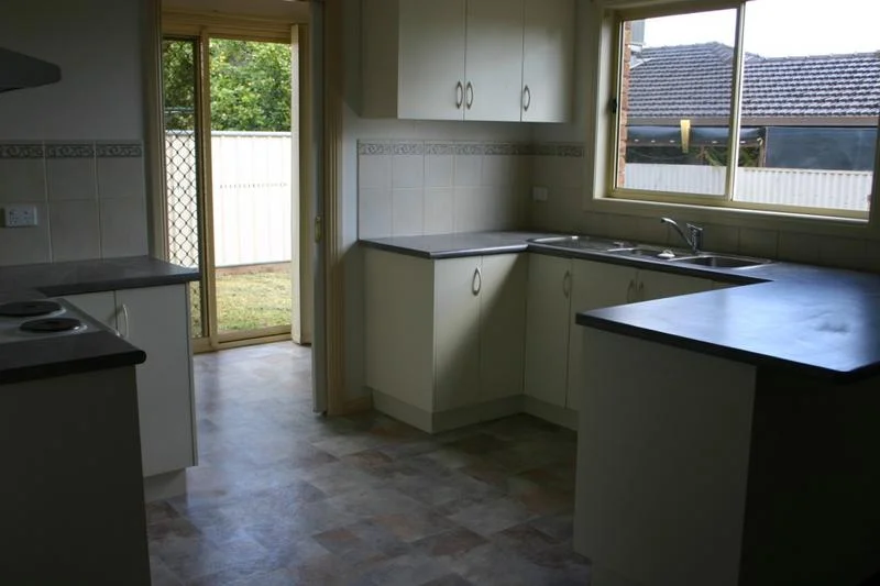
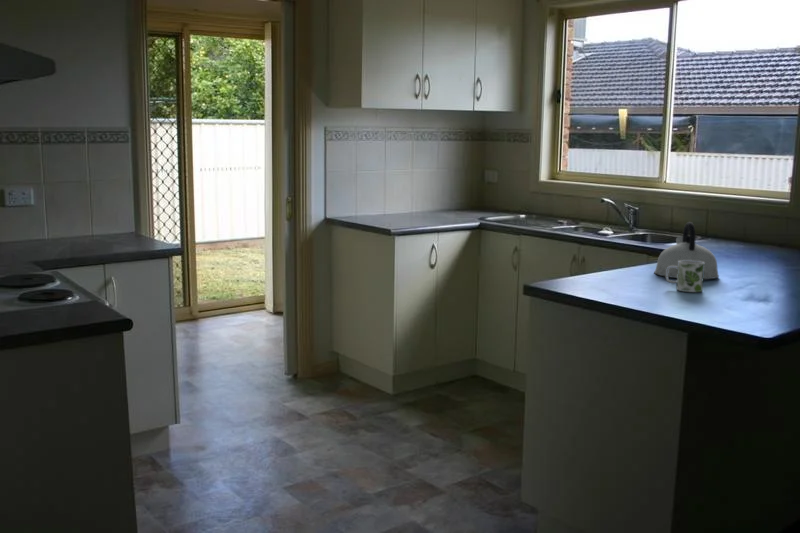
+ kettle (687, 248)
+ mug (684, 275)
